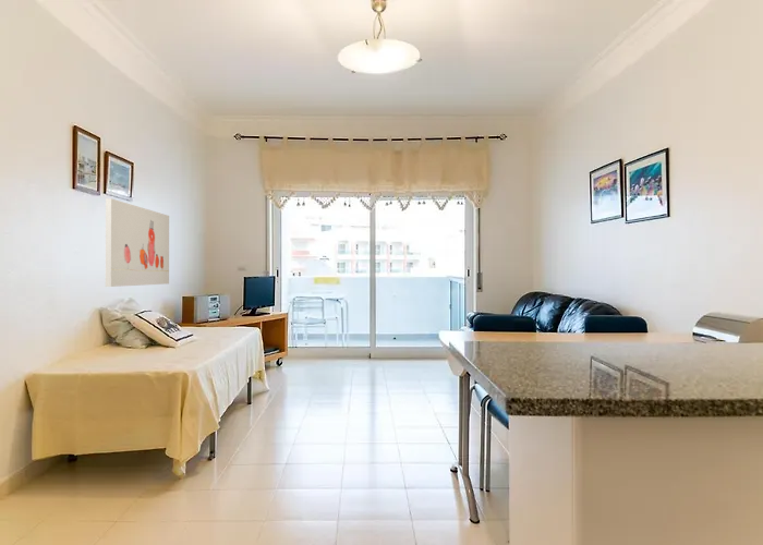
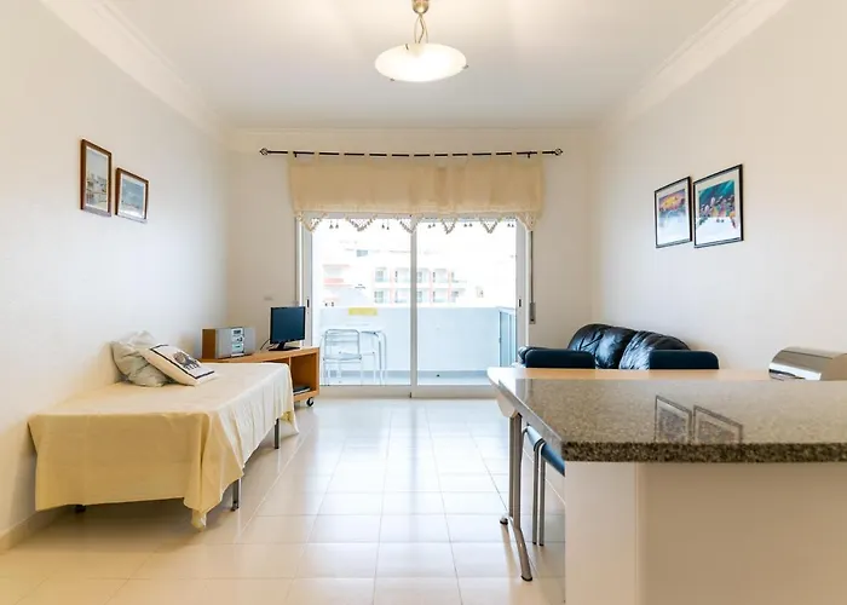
- wall art (141, 246)
